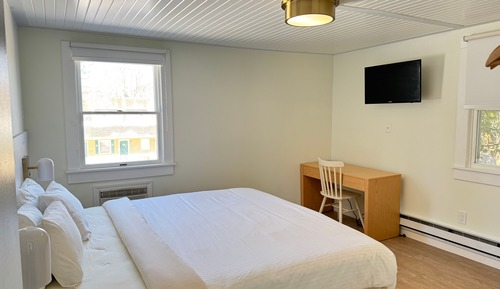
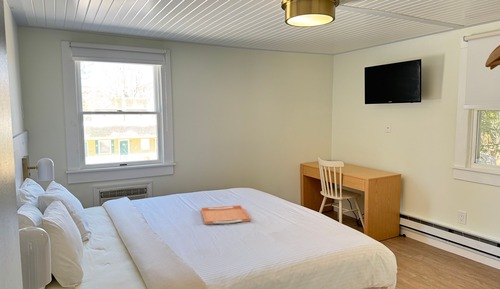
+ serving tray (224, 214)
